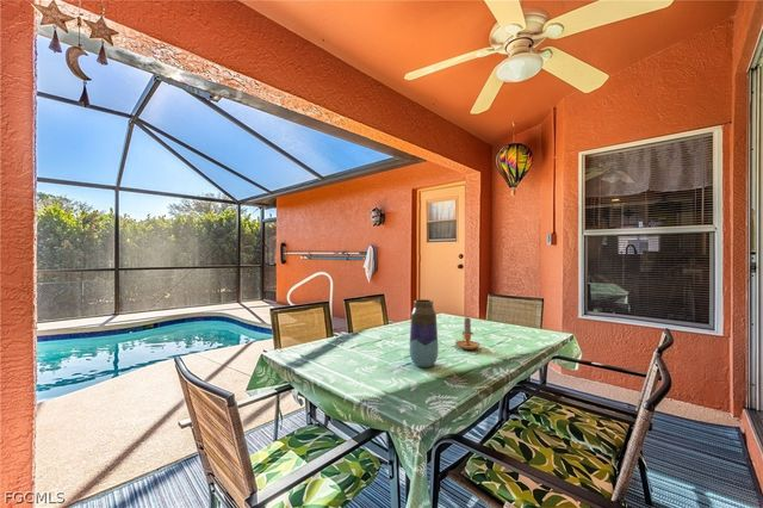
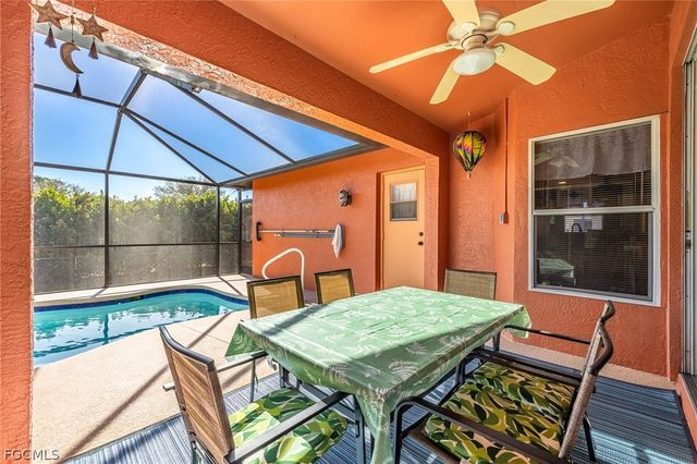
- candle (466, 330)
- vase (423, 332)
